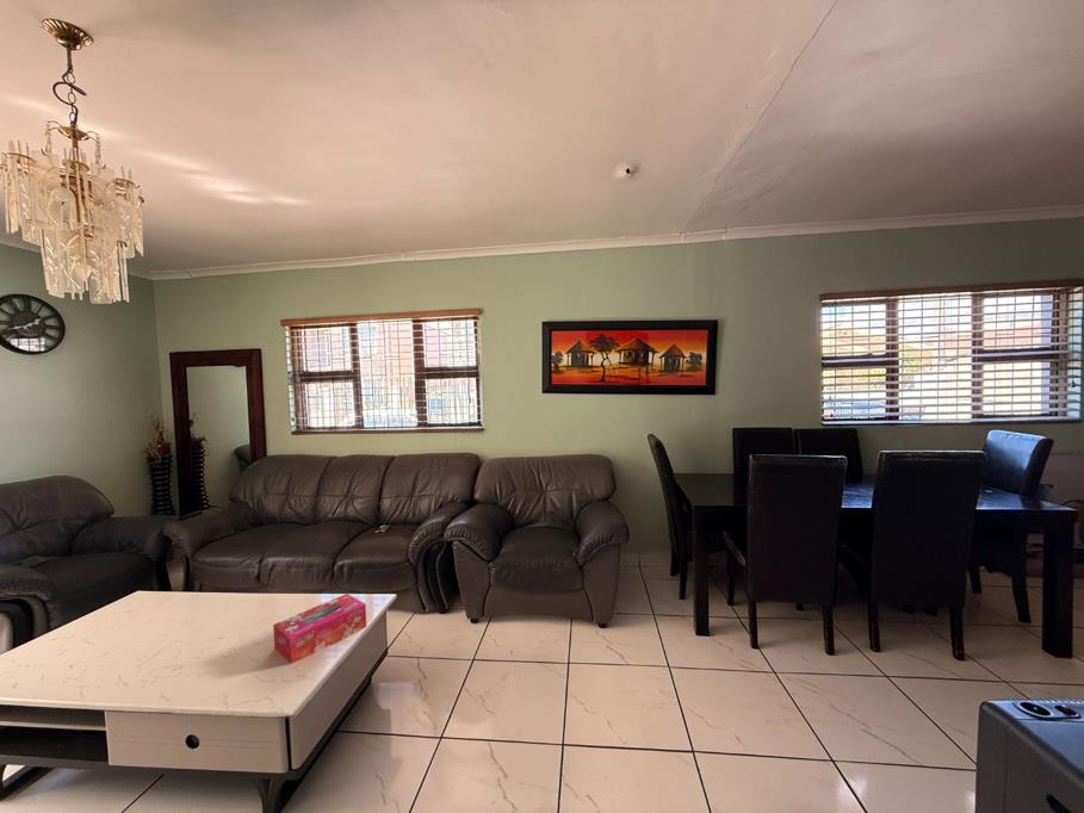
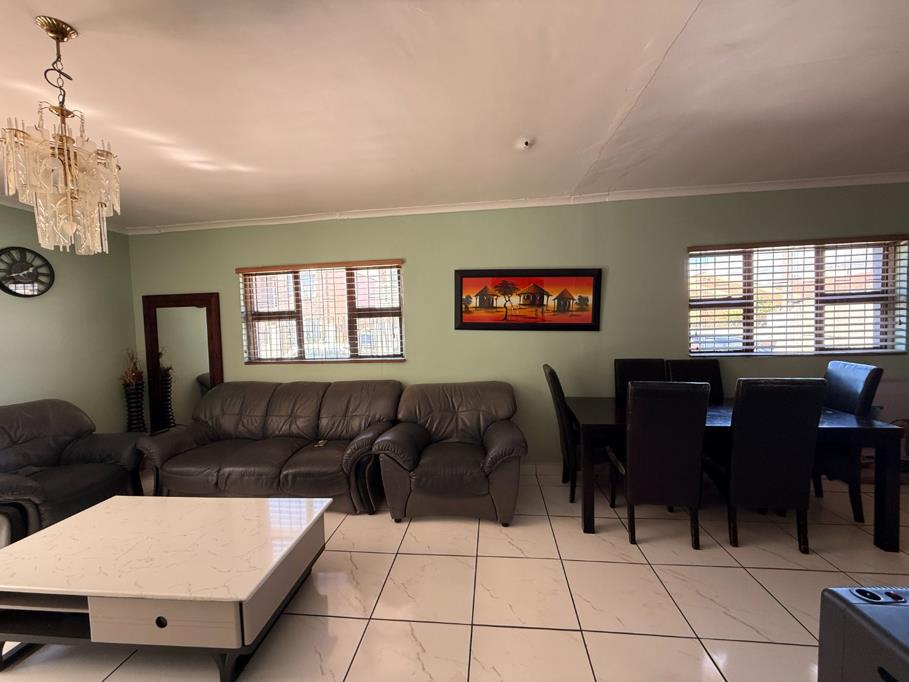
- tissue box (322, 625)
